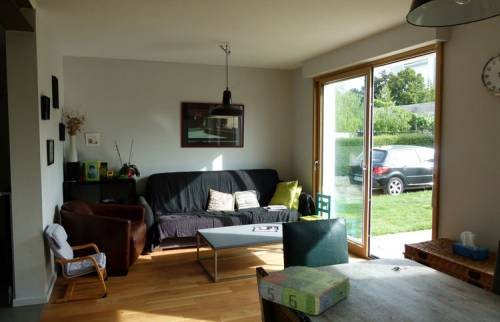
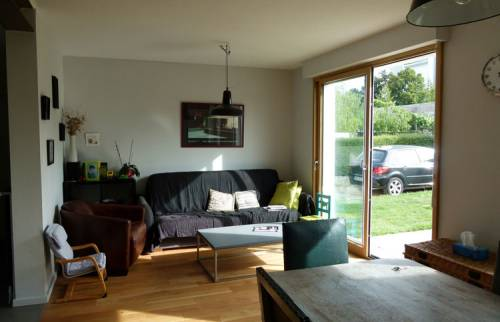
- board game (304, 286)
